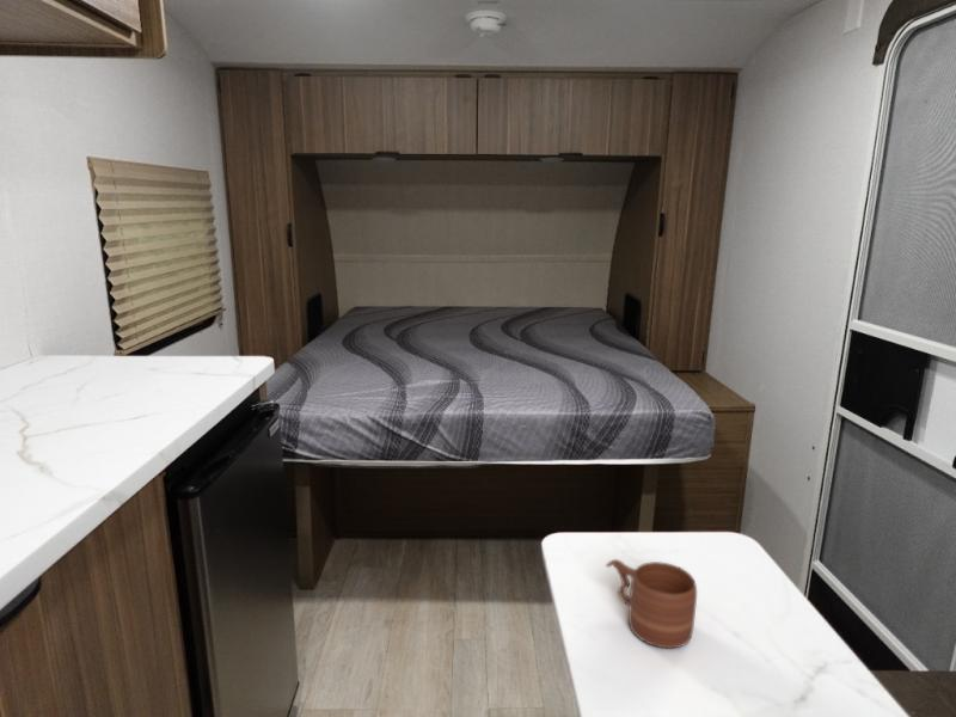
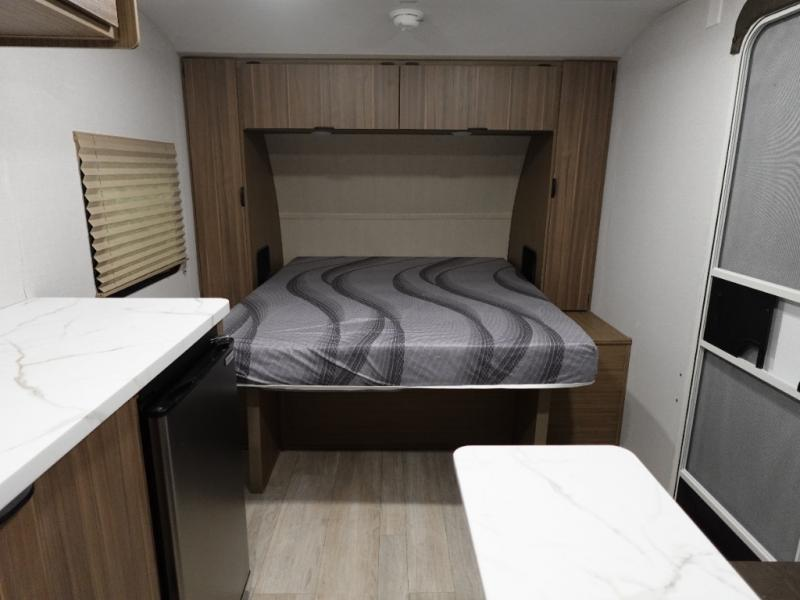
- mug (648, 594)
